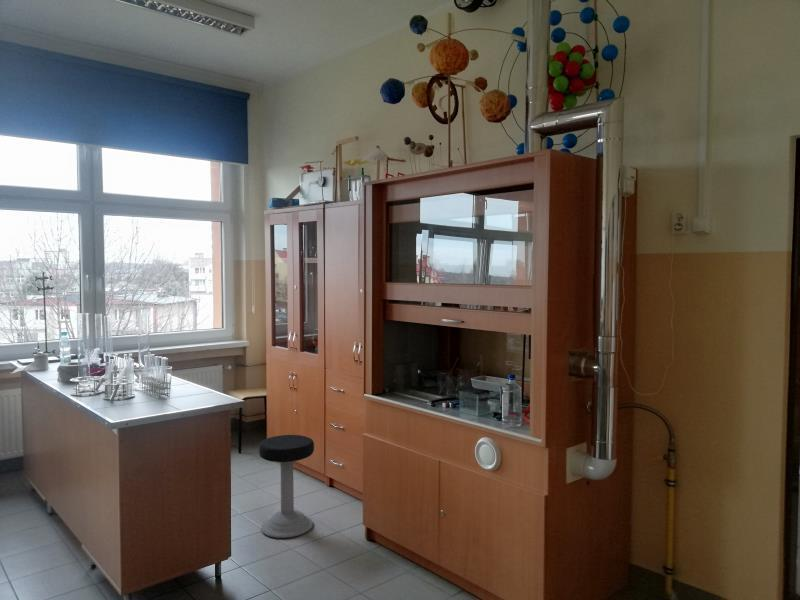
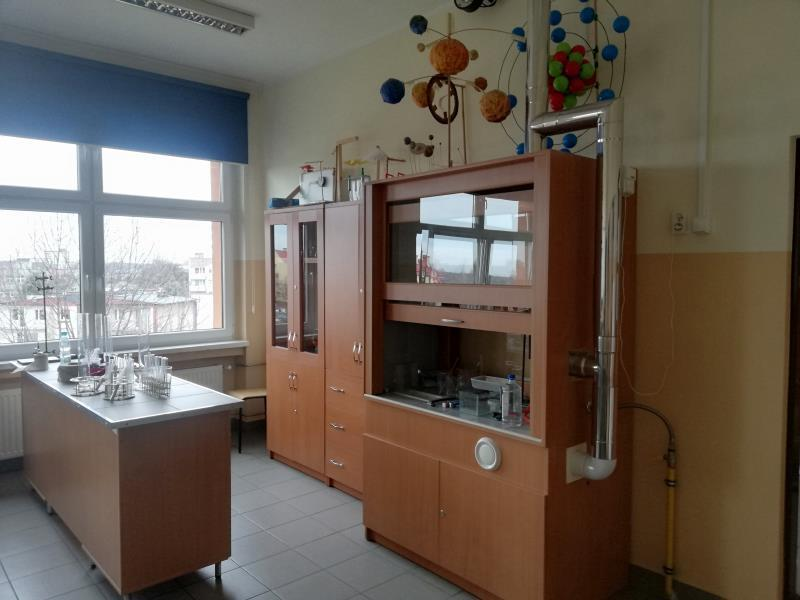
- stool (287, 484)
